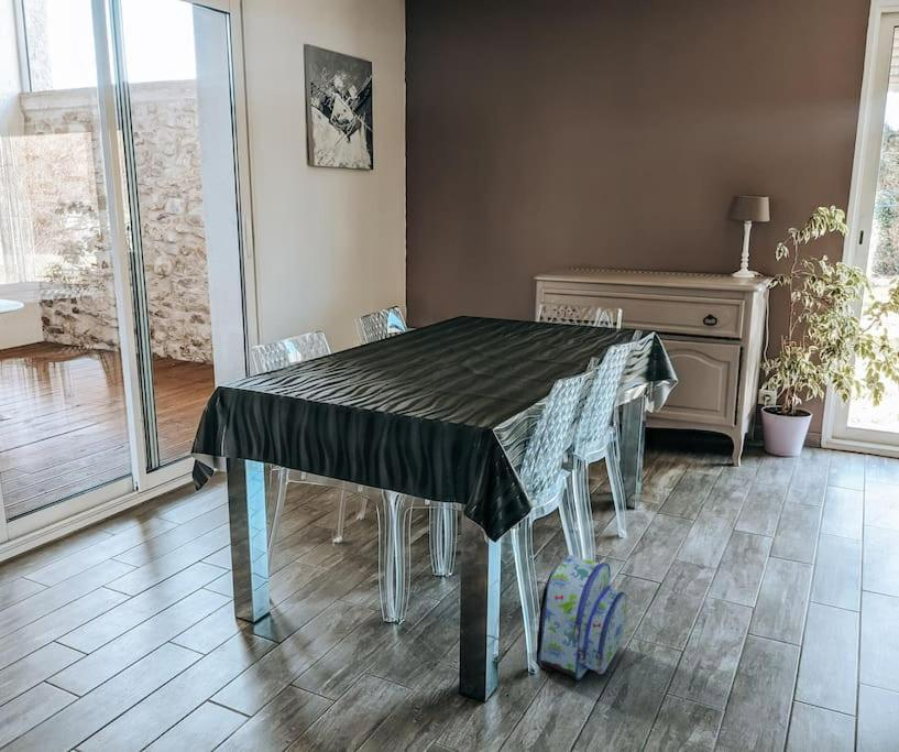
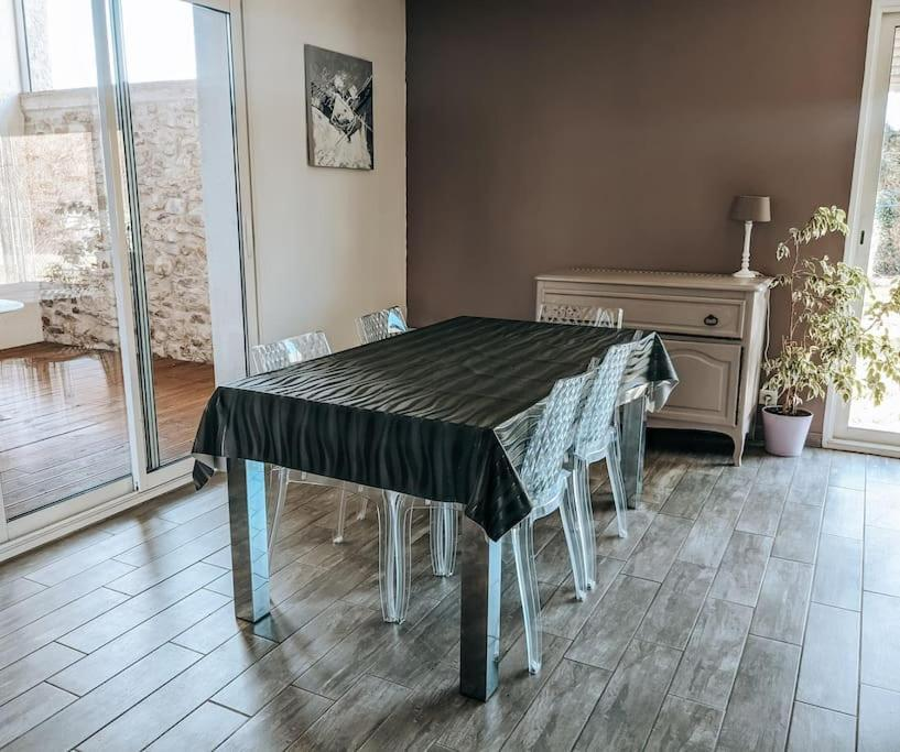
- backpack (584, 612)
